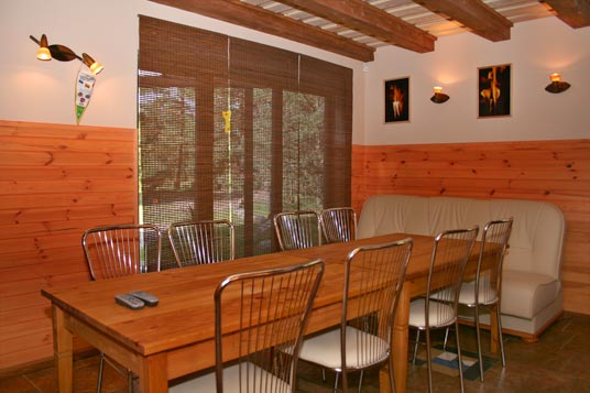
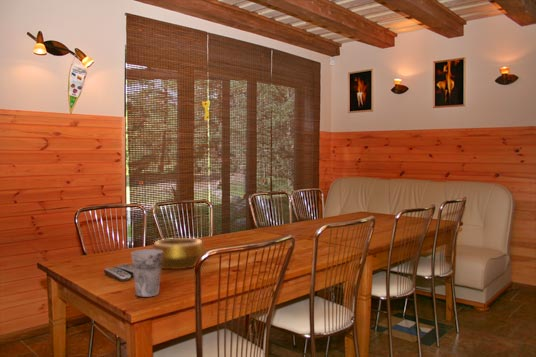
+ cup (147, 272)
+ decorative bowl (178, 252)
